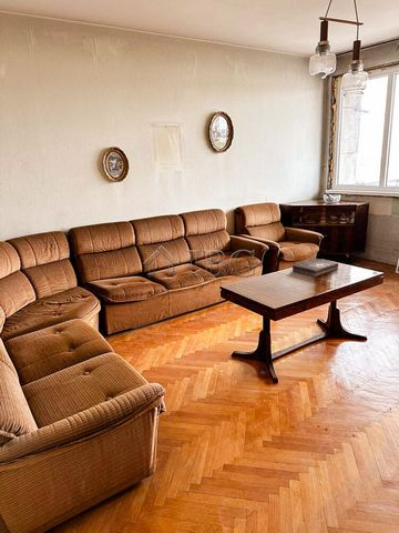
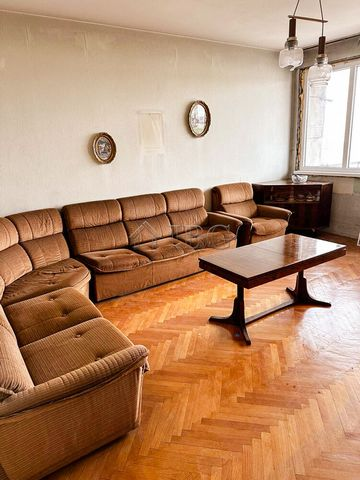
- first aid kit (315, 266)
